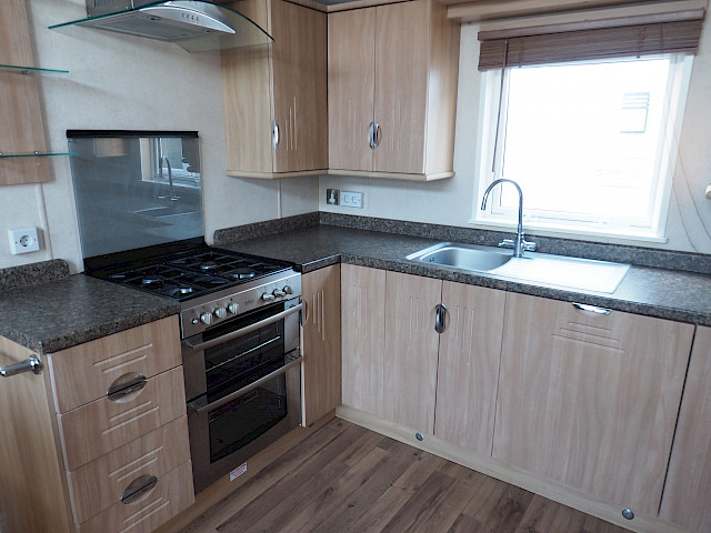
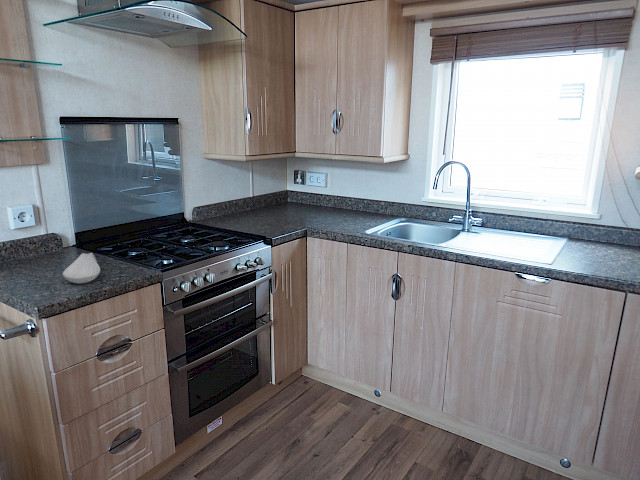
+ spoon rest (84, 266)
